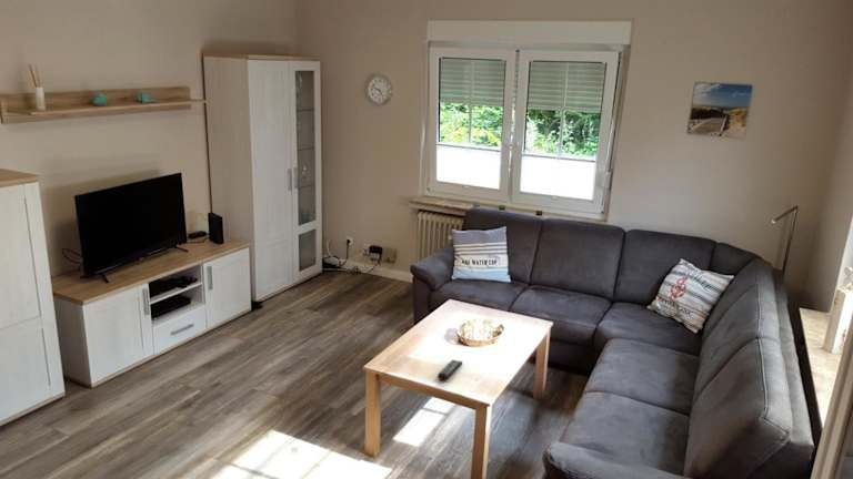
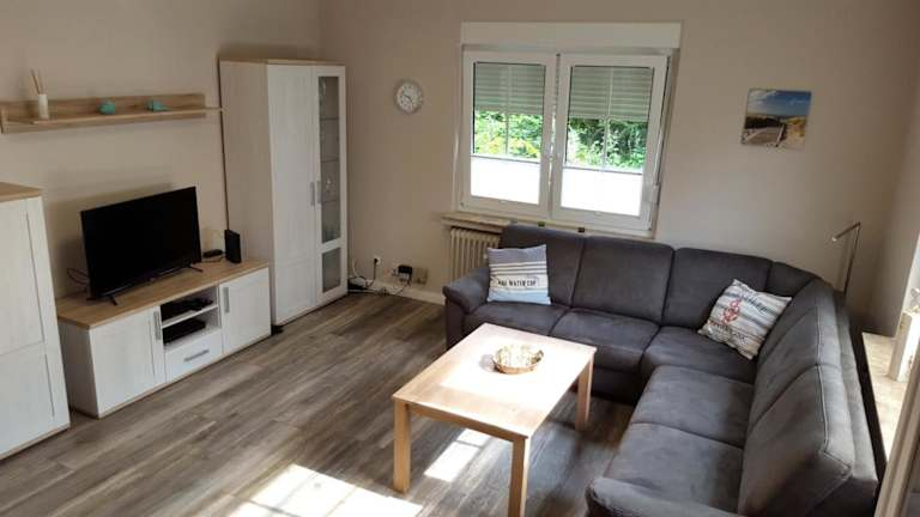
- remote control (450, 369)
